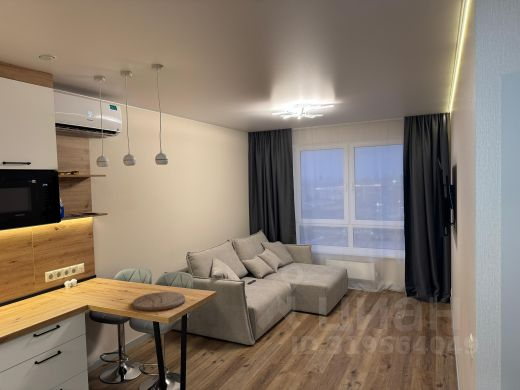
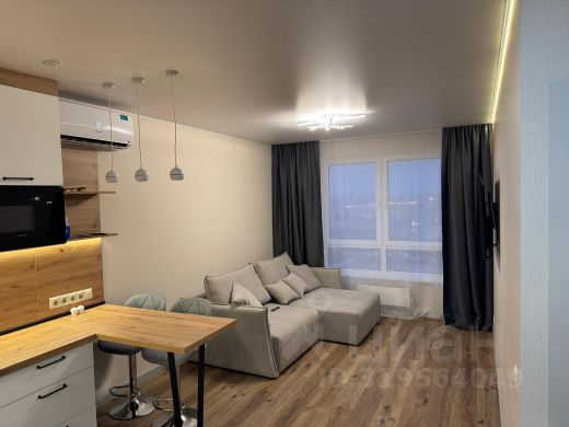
- cutting board (159, 300)
